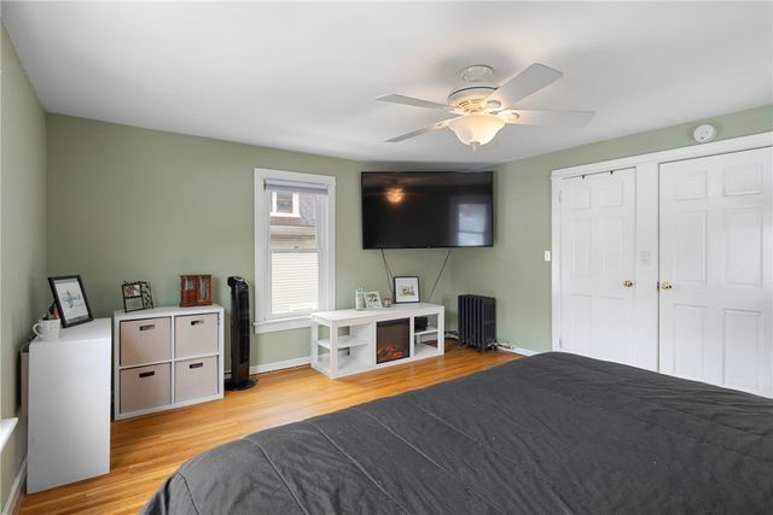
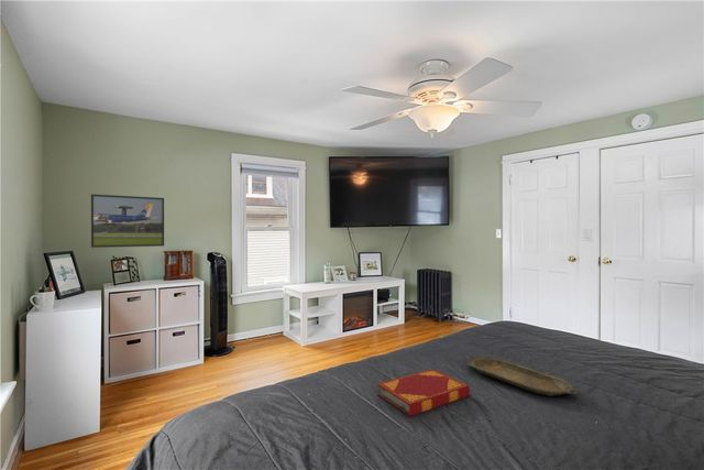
+ hardback book (422, 390)
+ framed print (129, 221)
+ serving tray (516, 374)
